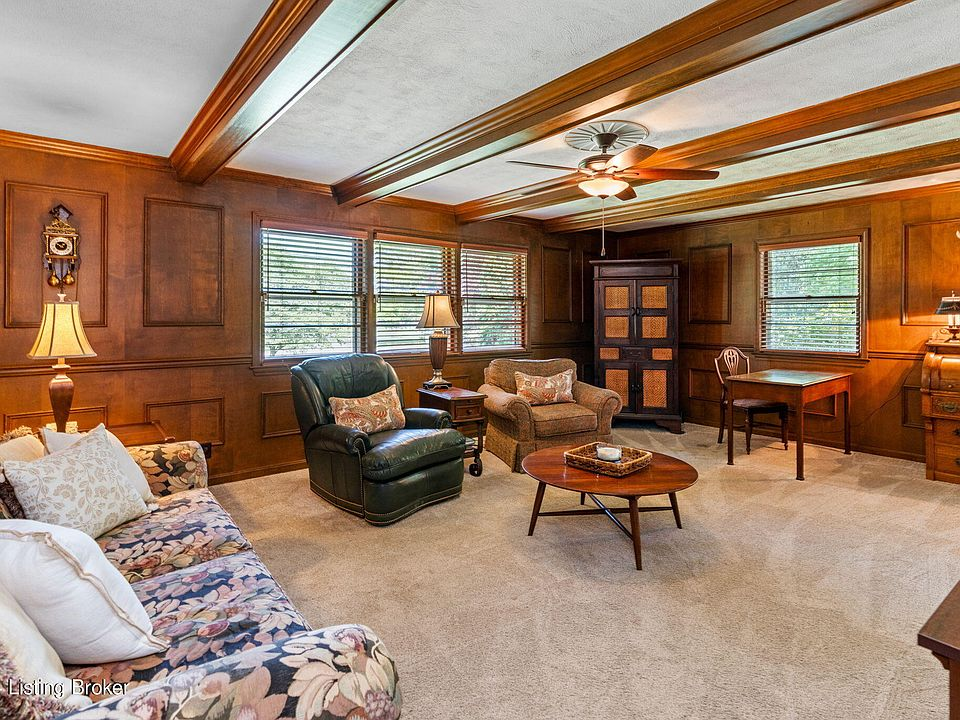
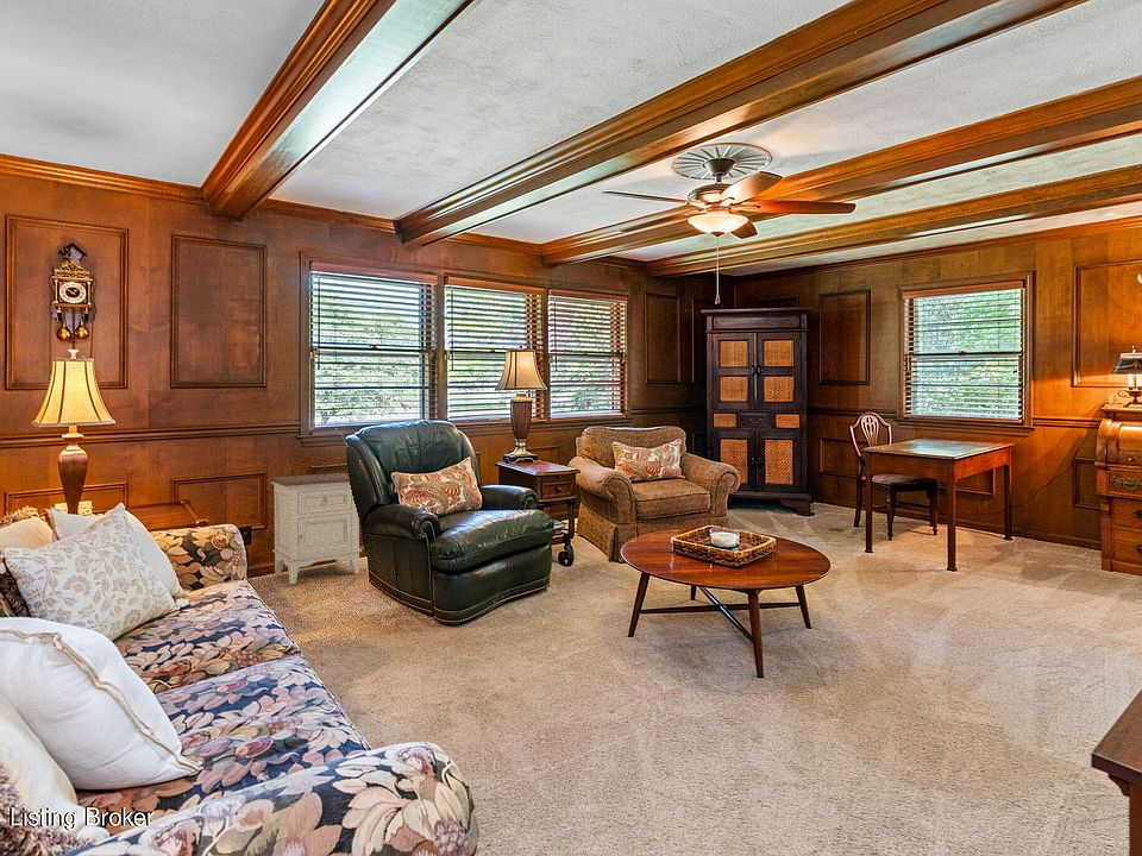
+ nightstand (318, 525)
